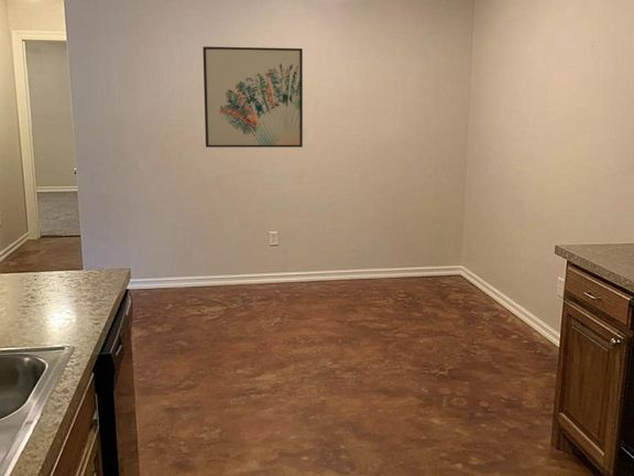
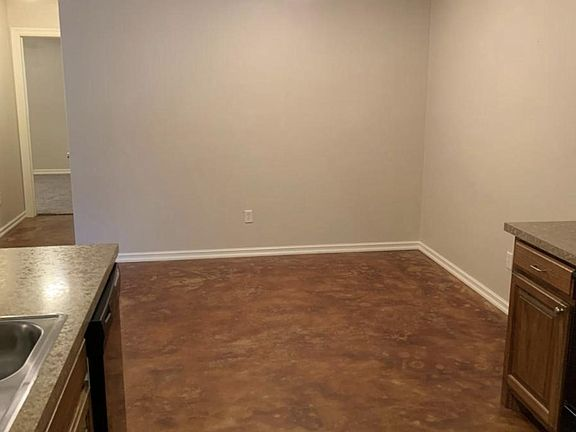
- wall art (253, 98)
